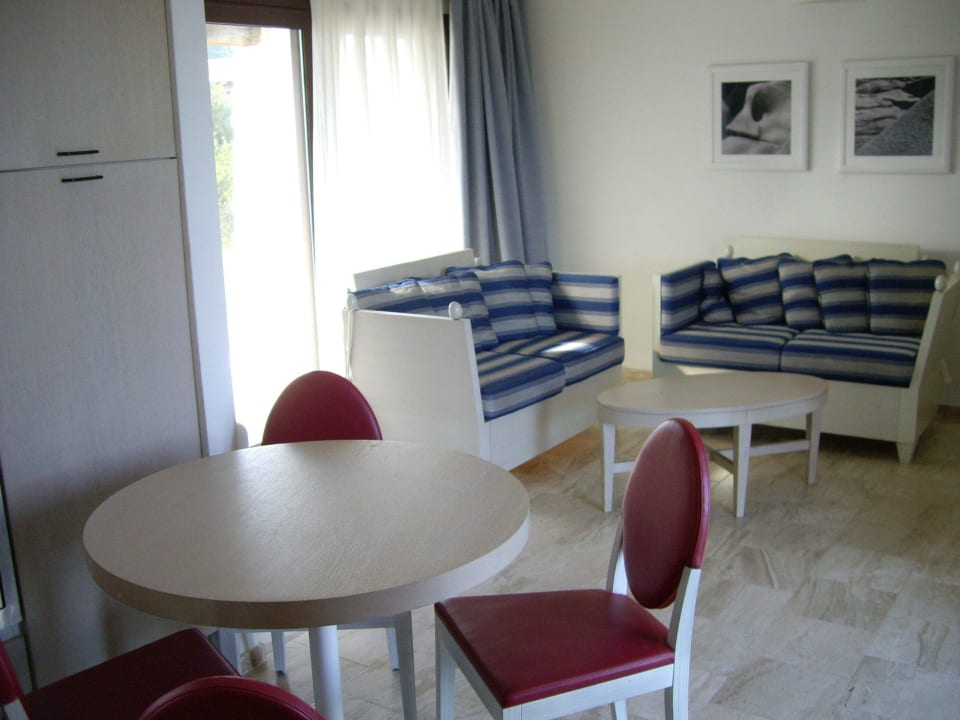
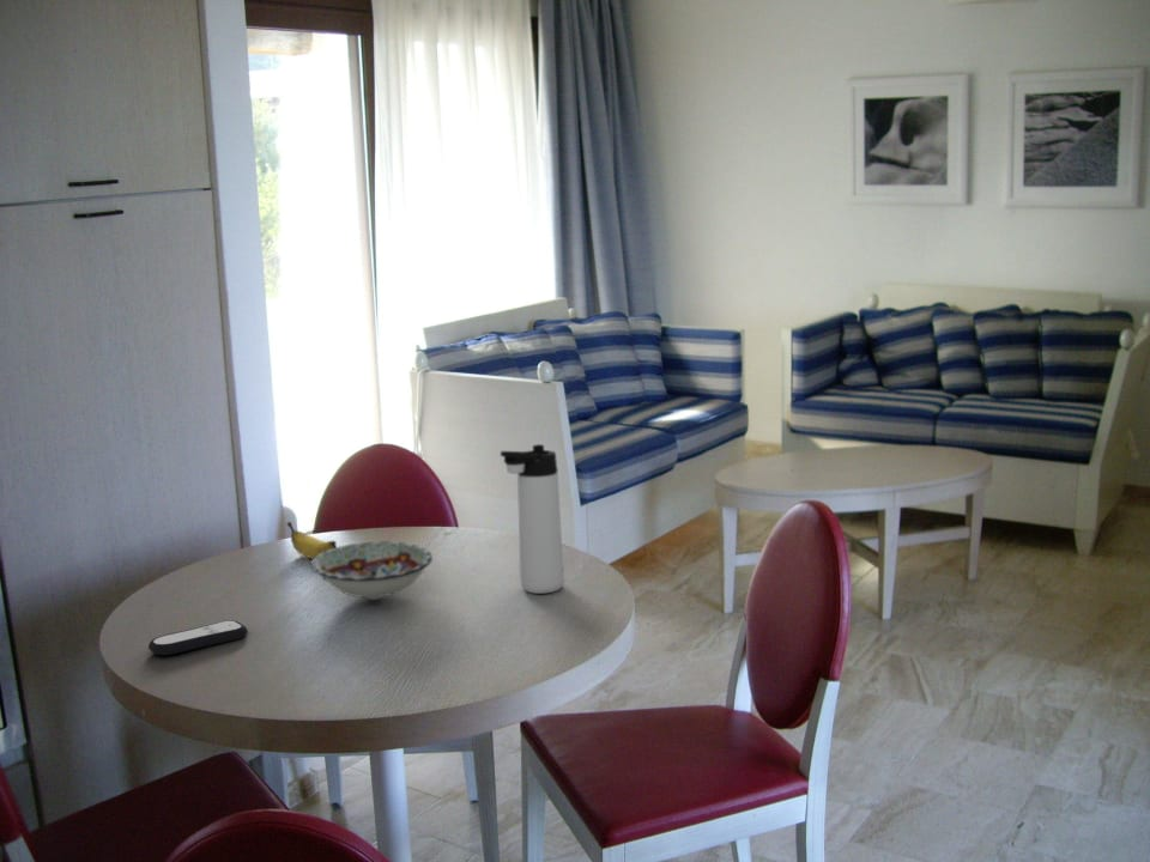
+ thermos bottle (531, 518)
+ banana (311, 542)
+ remote control (198, 637)
+ bowl (373, 577)
